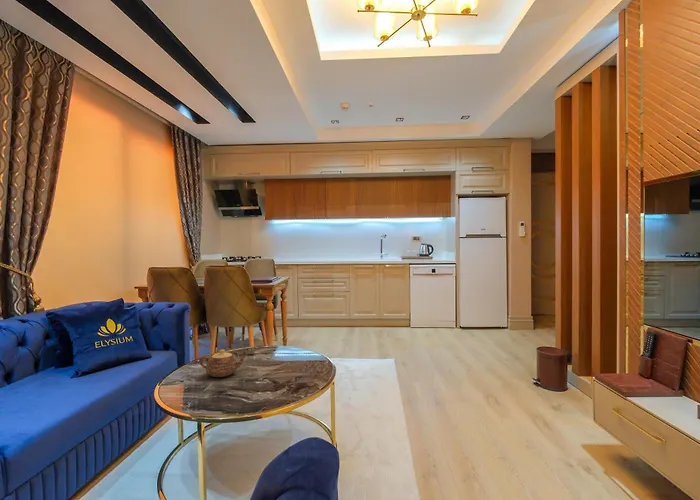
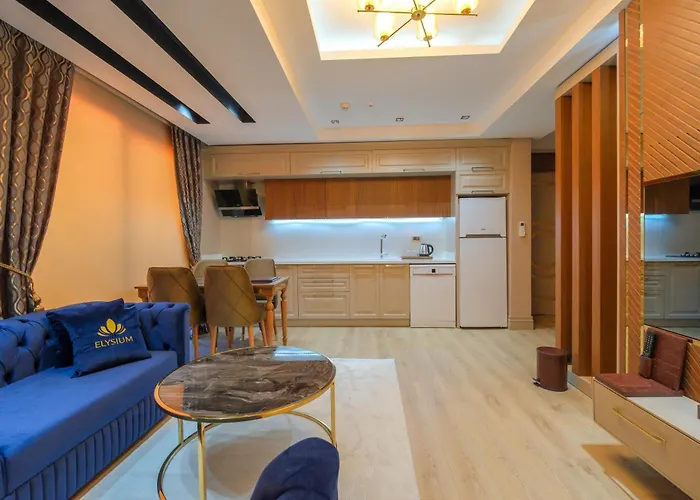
- teapot (223, 361)
